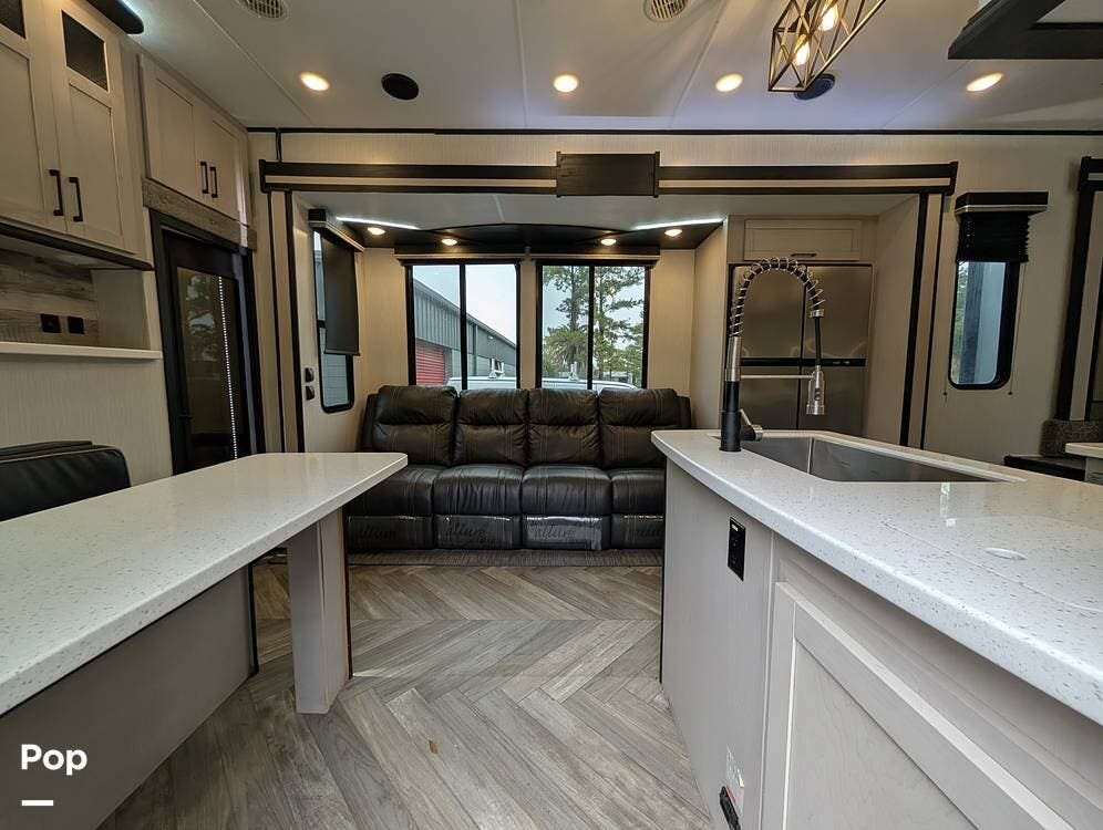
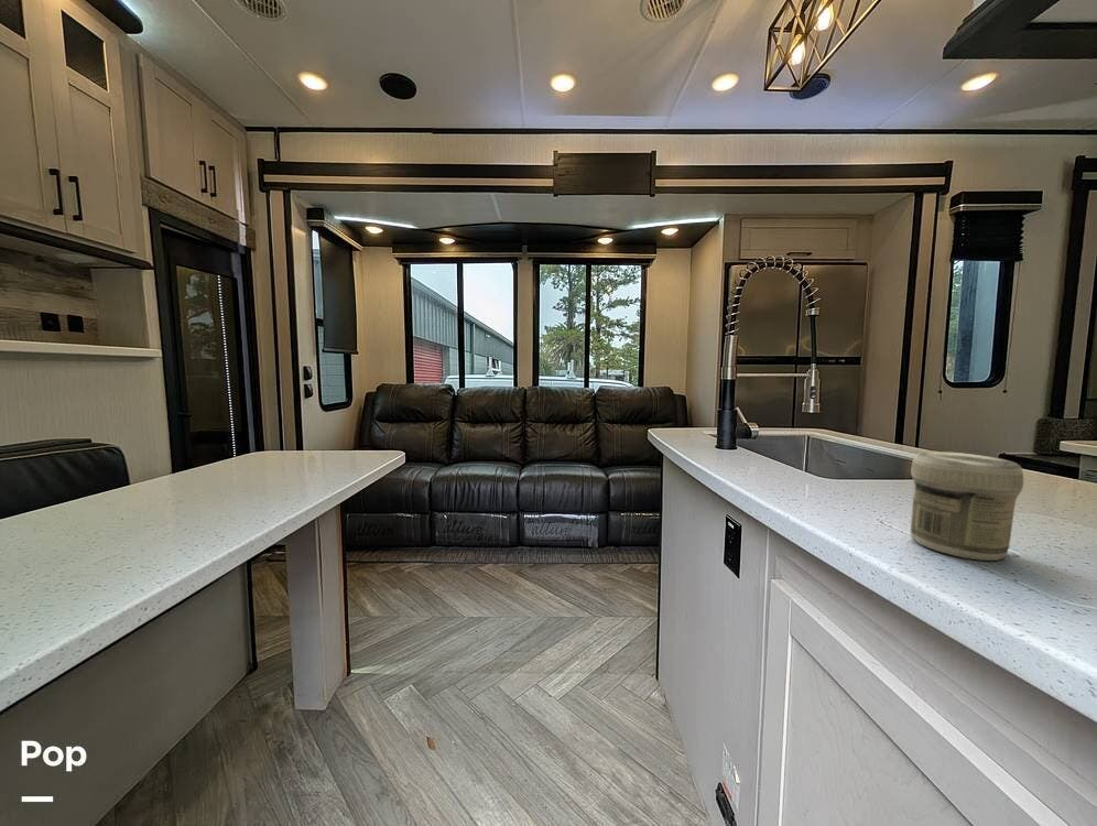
+ jar (960, 502)
